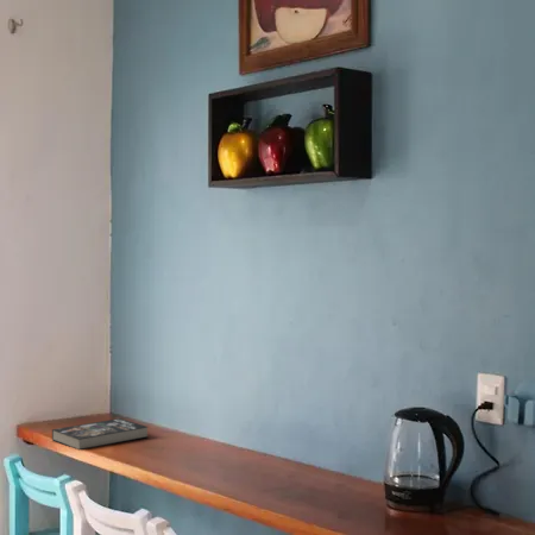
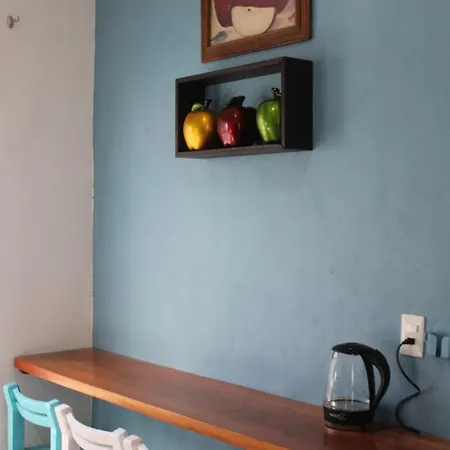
- book (100, 433)
